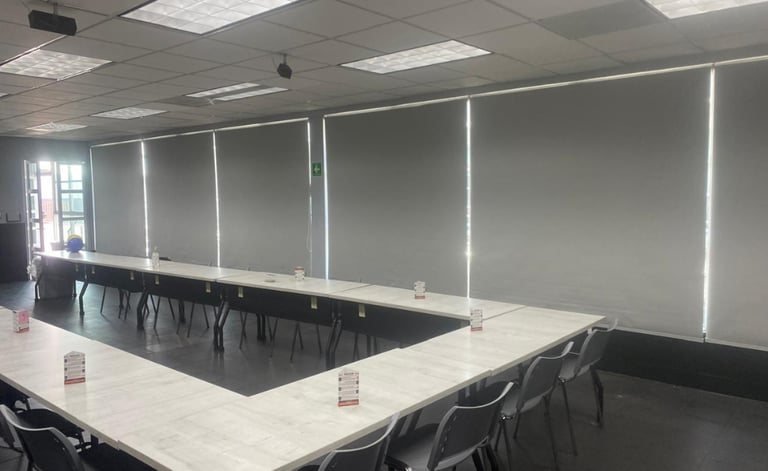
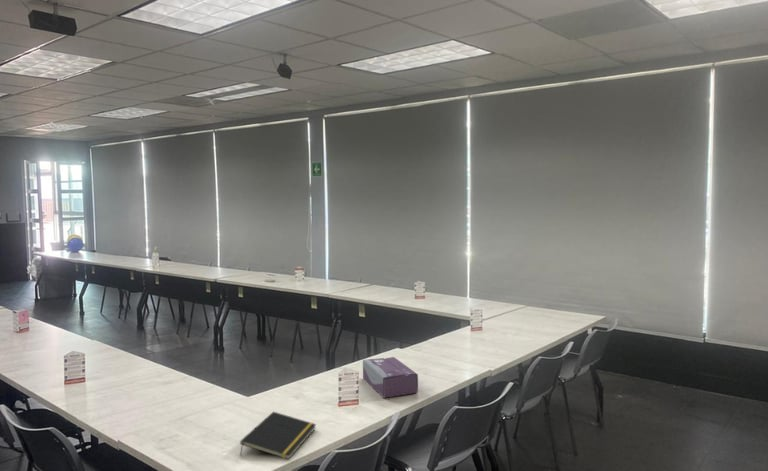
+ notepad (280, 433)
+ tissue box (389, 375)
